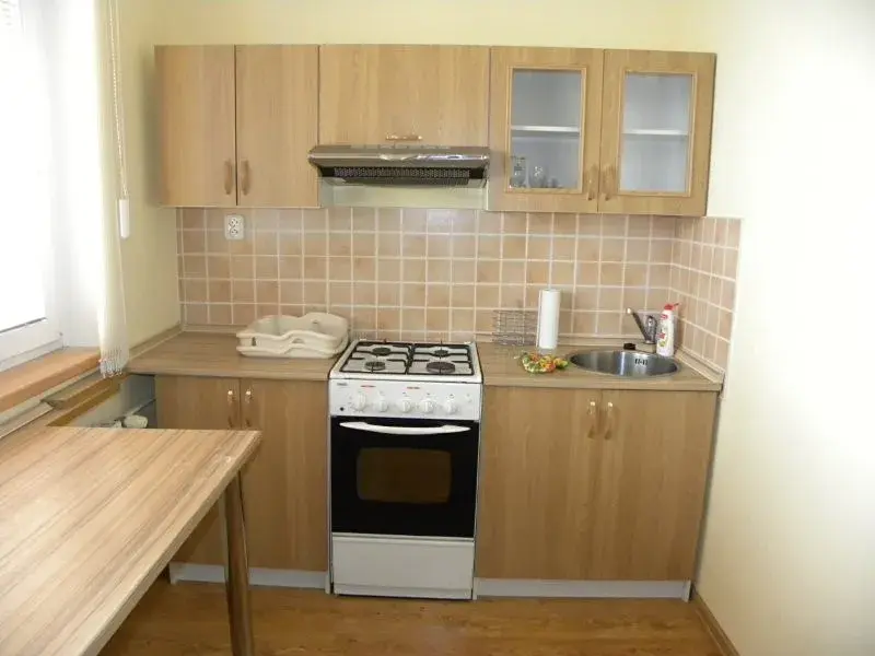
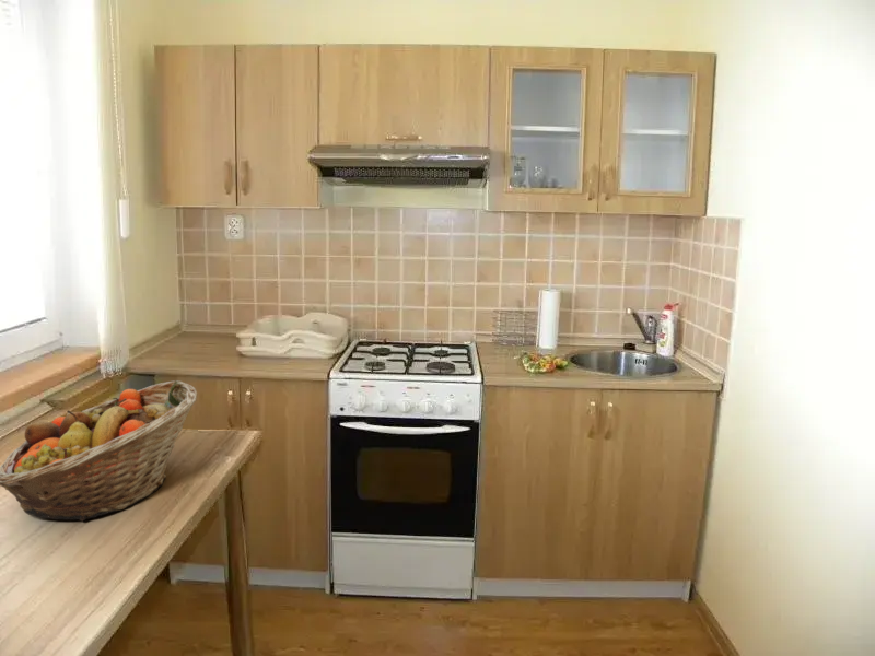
+ fruit basket (104, 442)
